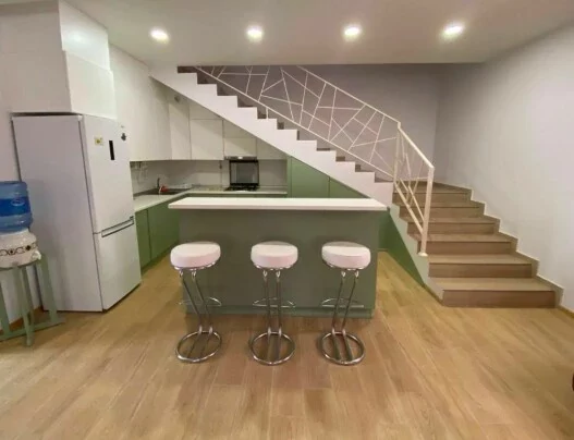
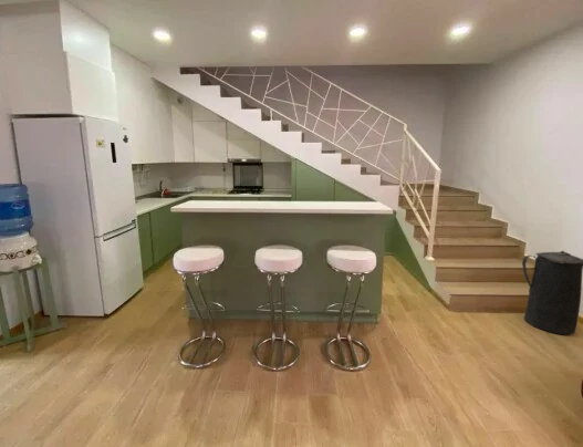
+ trash can (551, 288)
